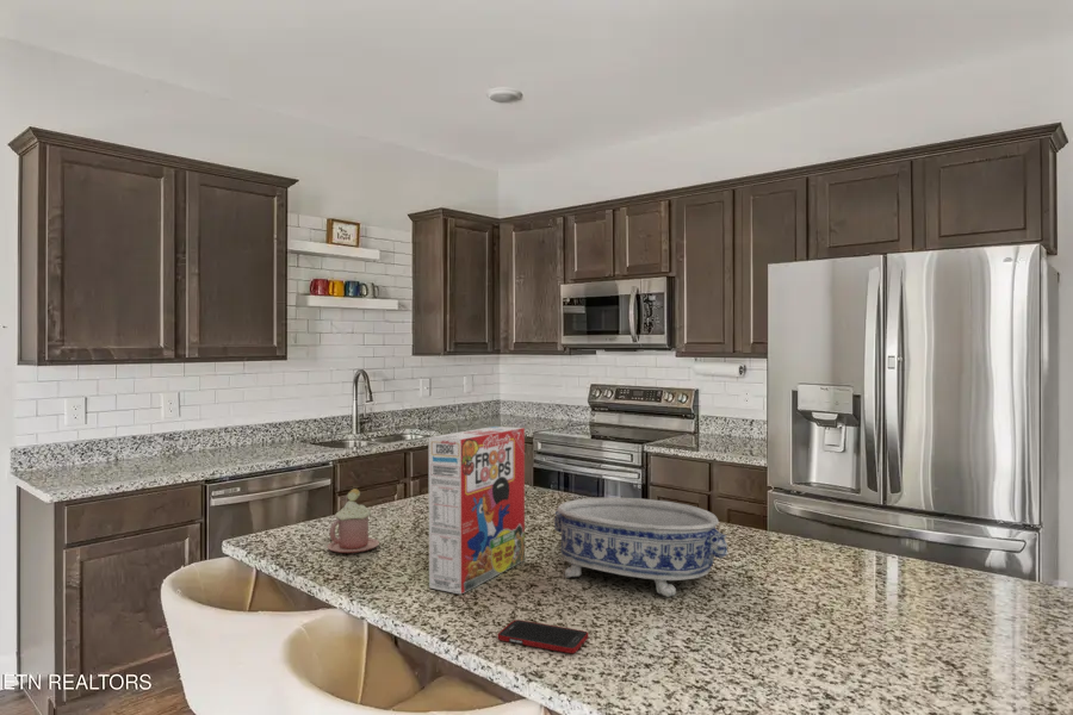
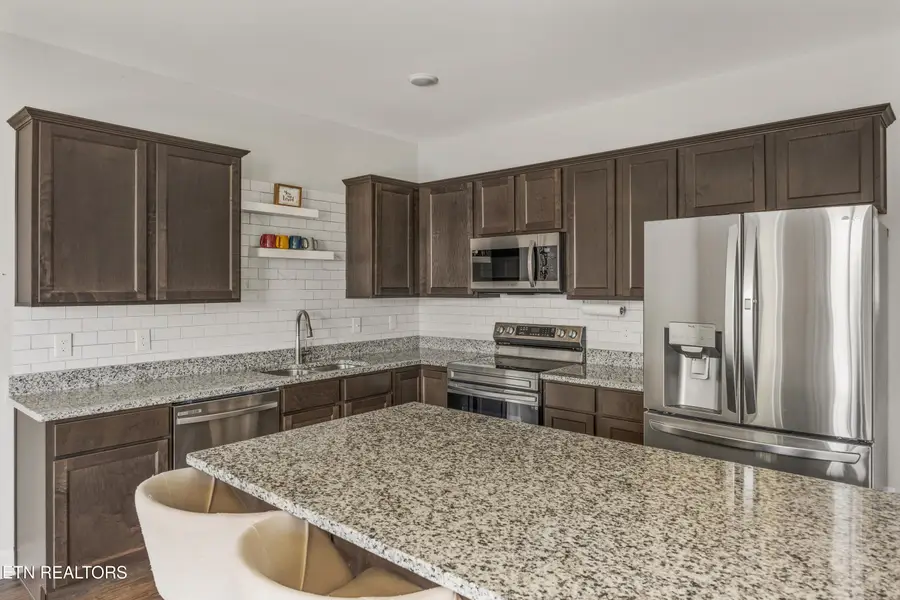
- decorative bowl (634, 541)
- cereal box (479, 502)
- cell phone (542, 635)
- mug (353, 518)
